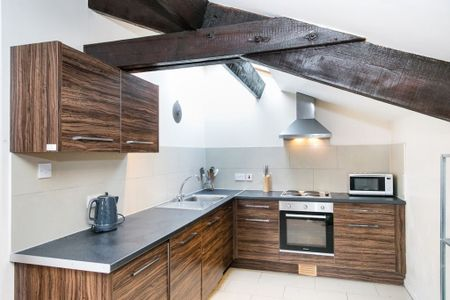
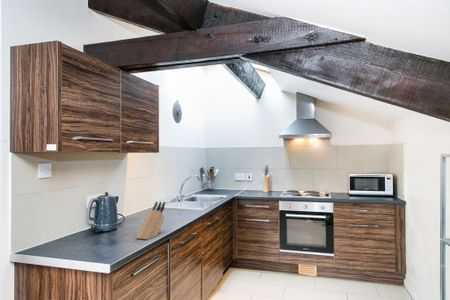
+ knife block (152, 218)
